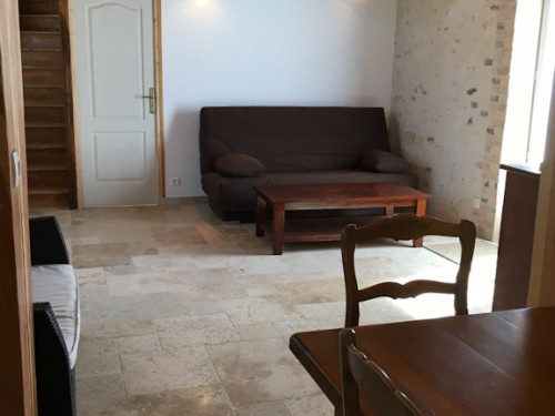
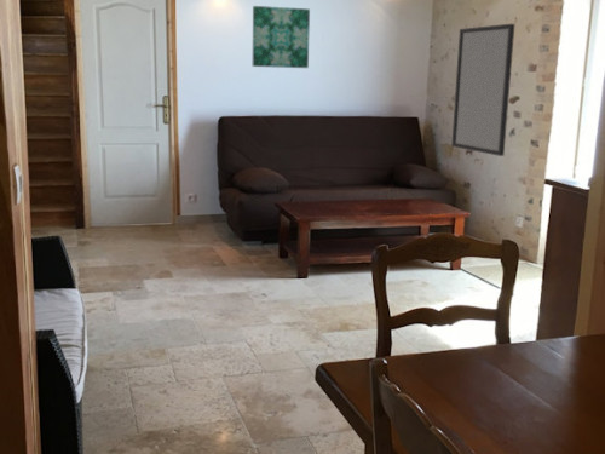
+ home mirror (480, 90)
+ wall art (281, 38)
